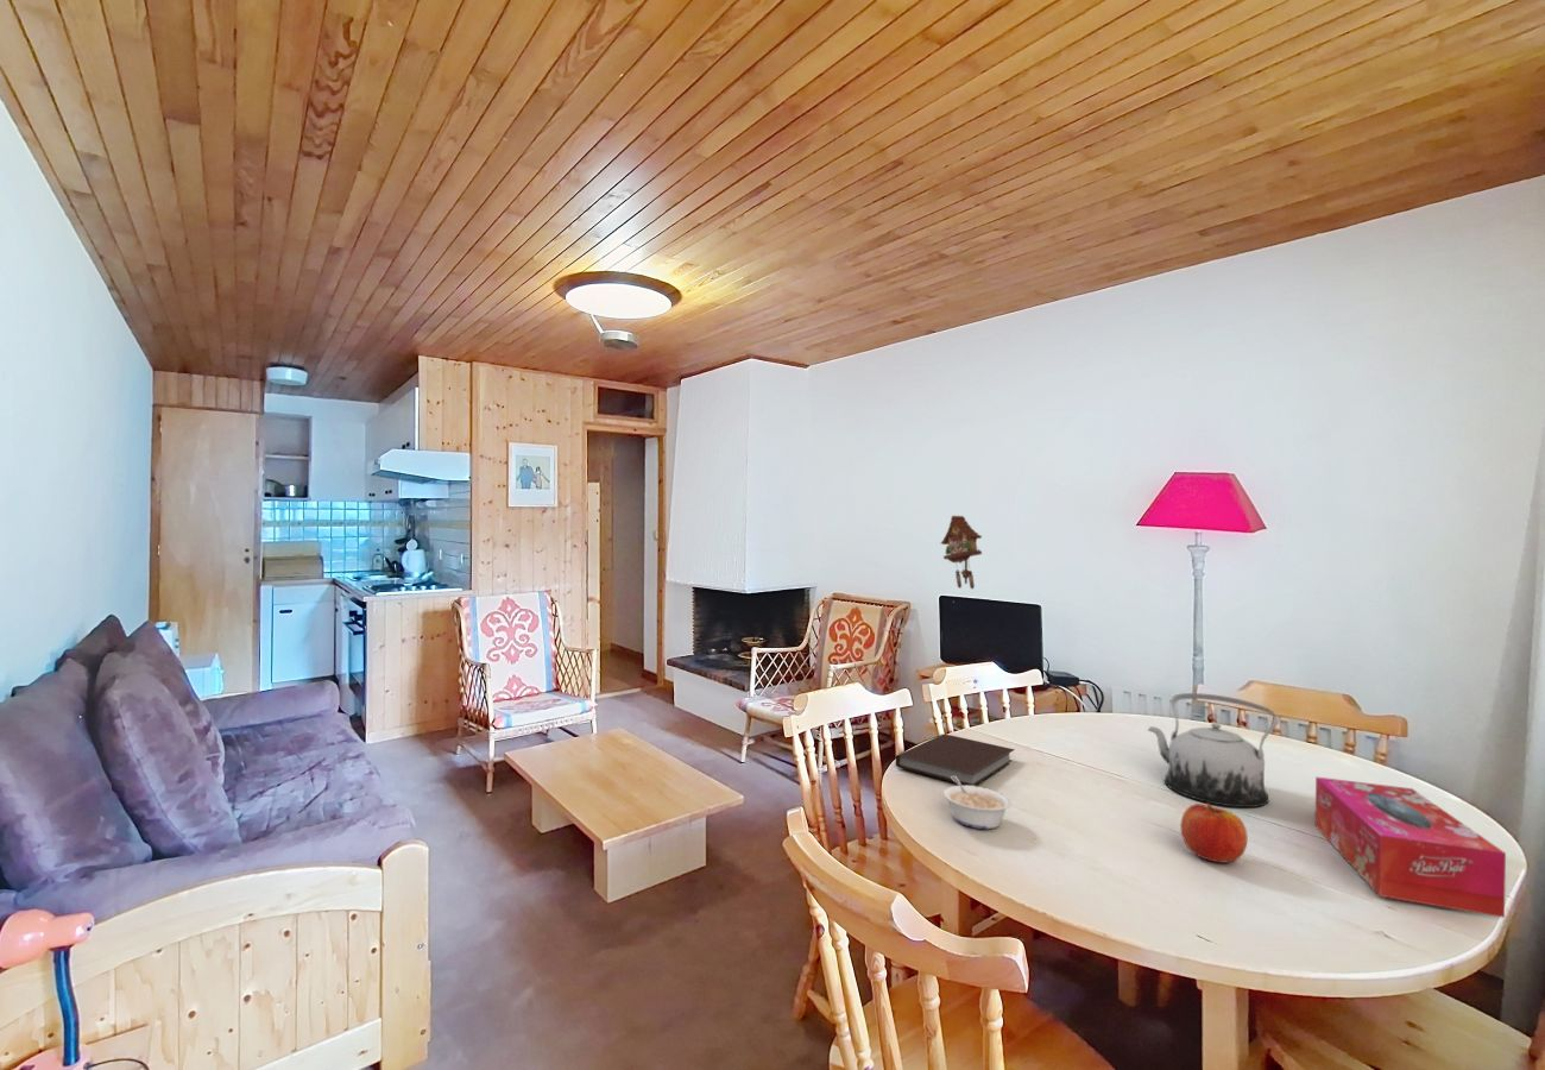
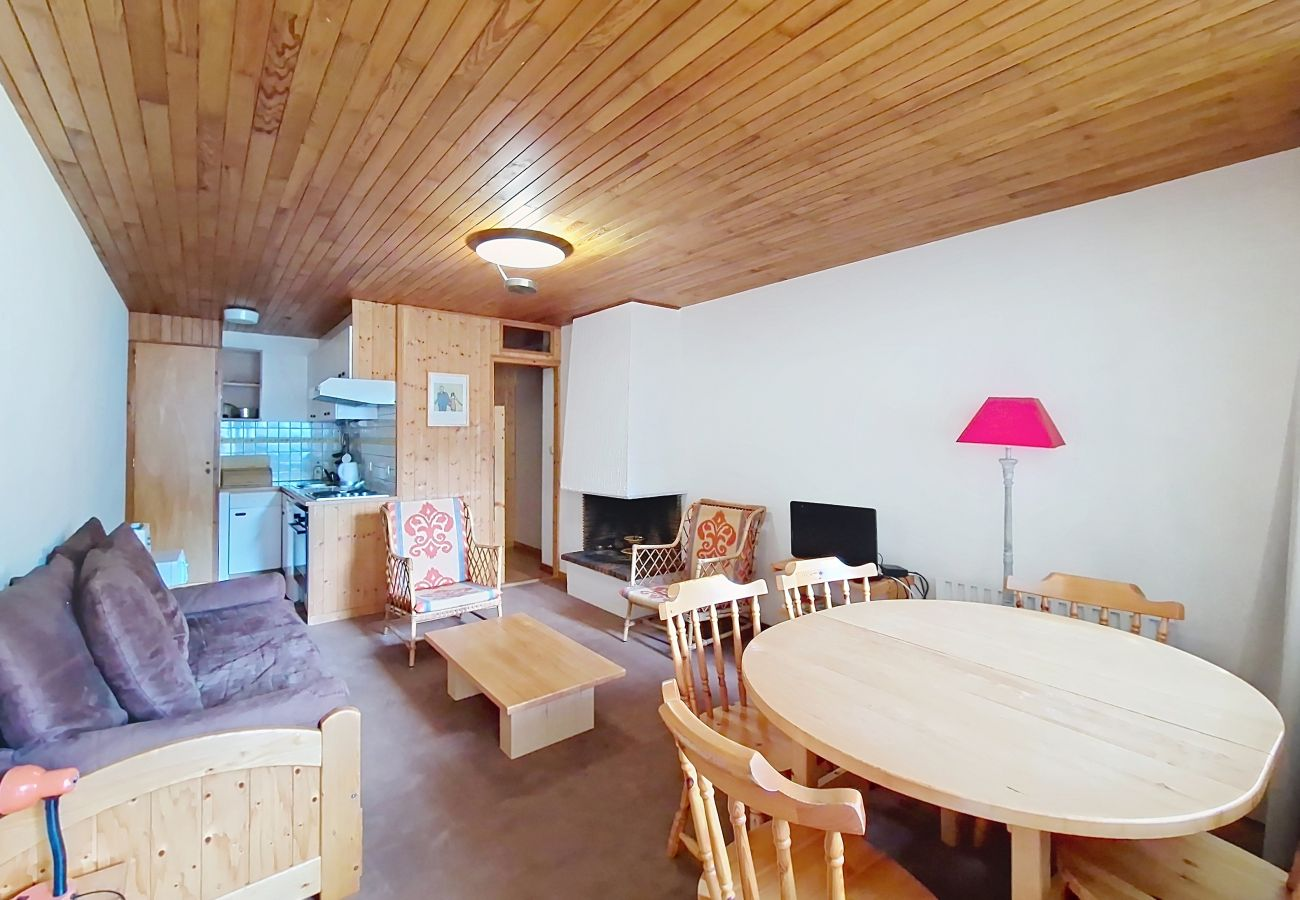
- legume (973, 805)
- cuckoo clock (959, 552)
- tissue box (1396, 837)
- teapot (1206, 742)
- fruit (1212, 829)
- notebook (956, 757)
